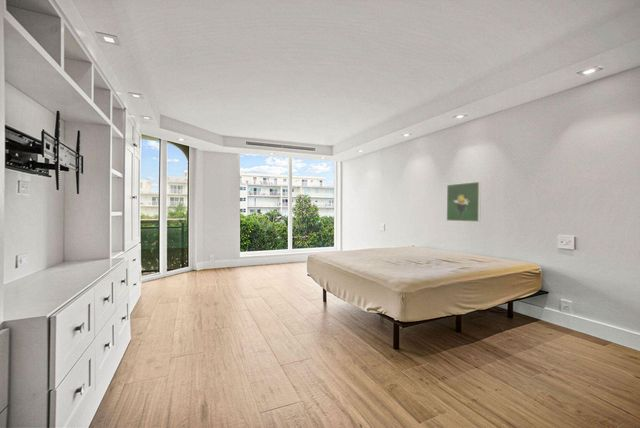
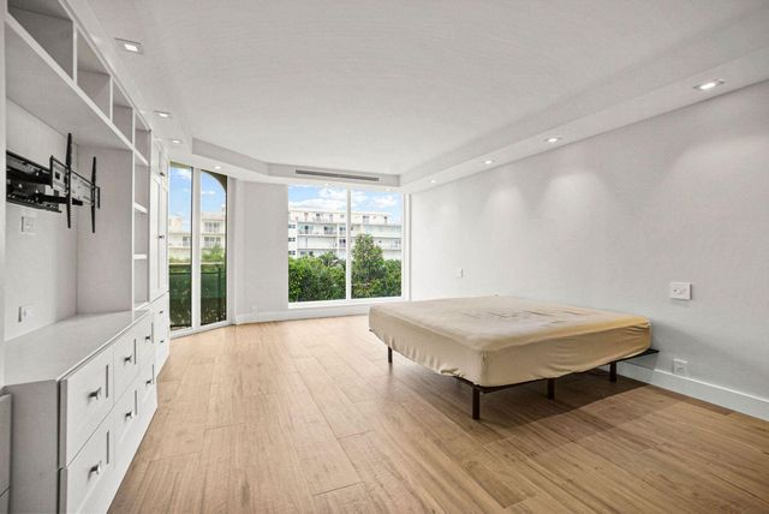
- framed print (462, 202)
